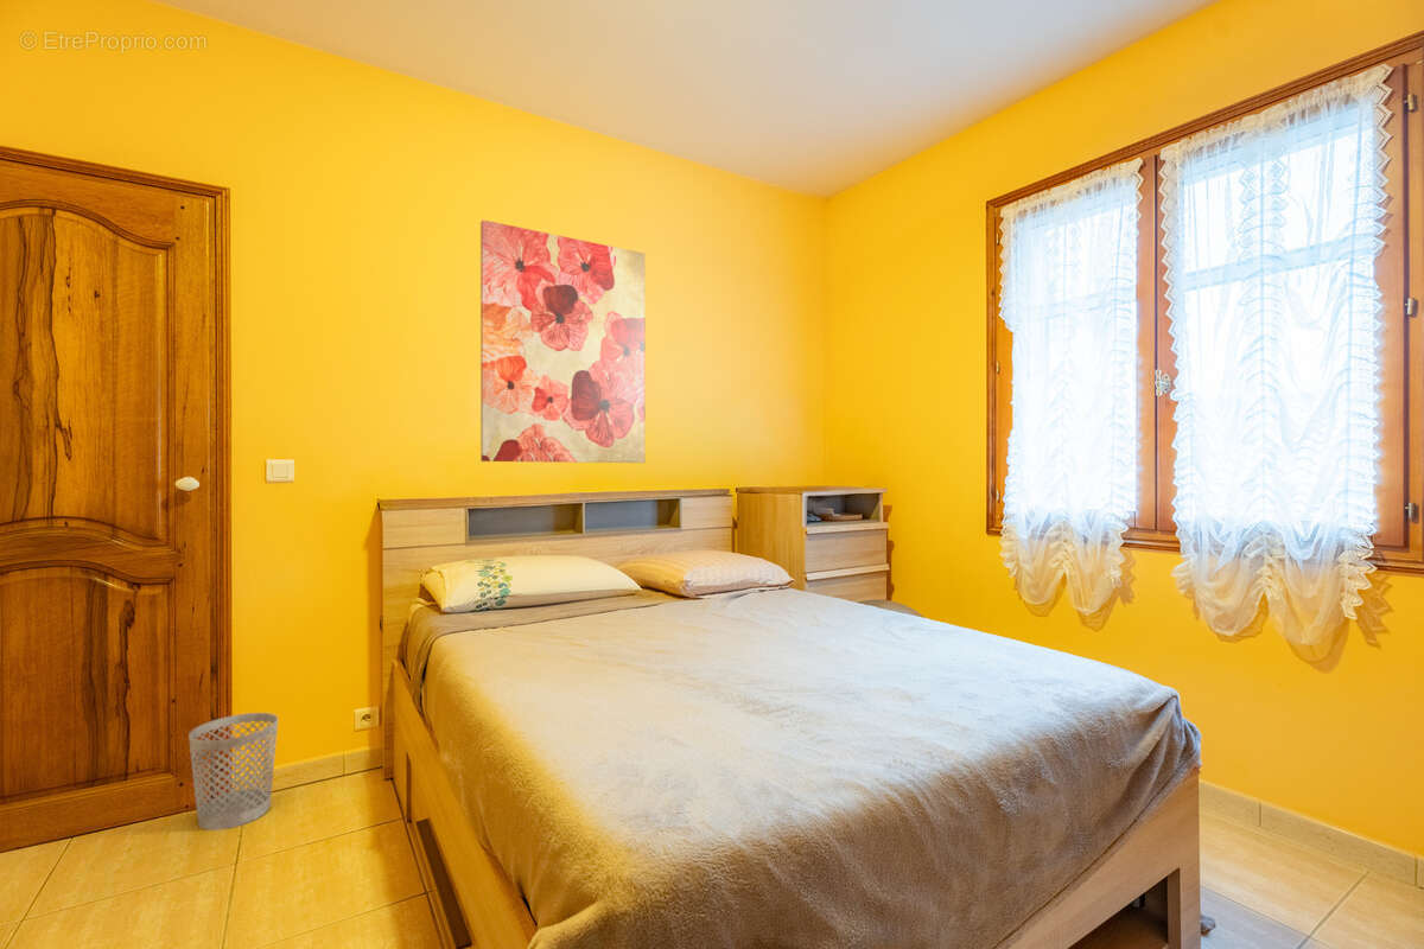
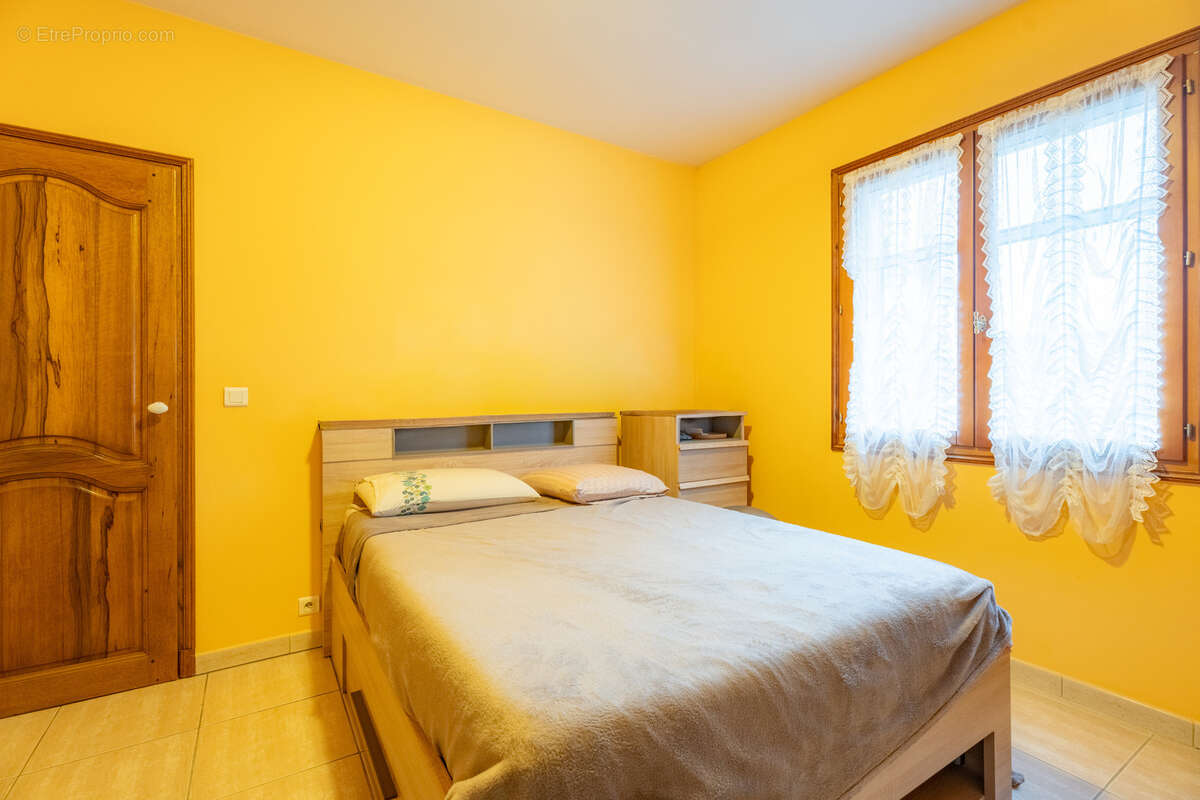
- wall art (568, 350)
- wastebasket (235, 770)
